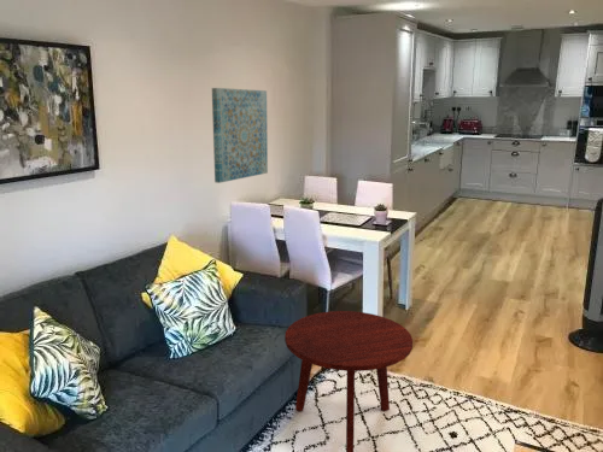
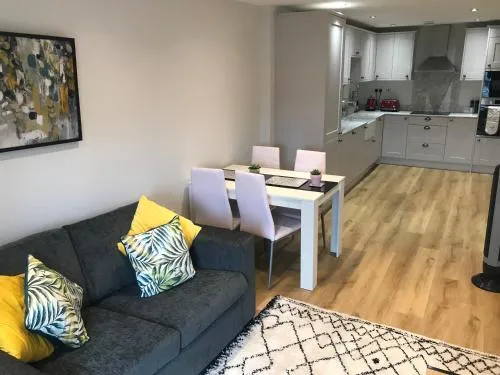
- side table (347, 381)
- wall art (241, 134)
